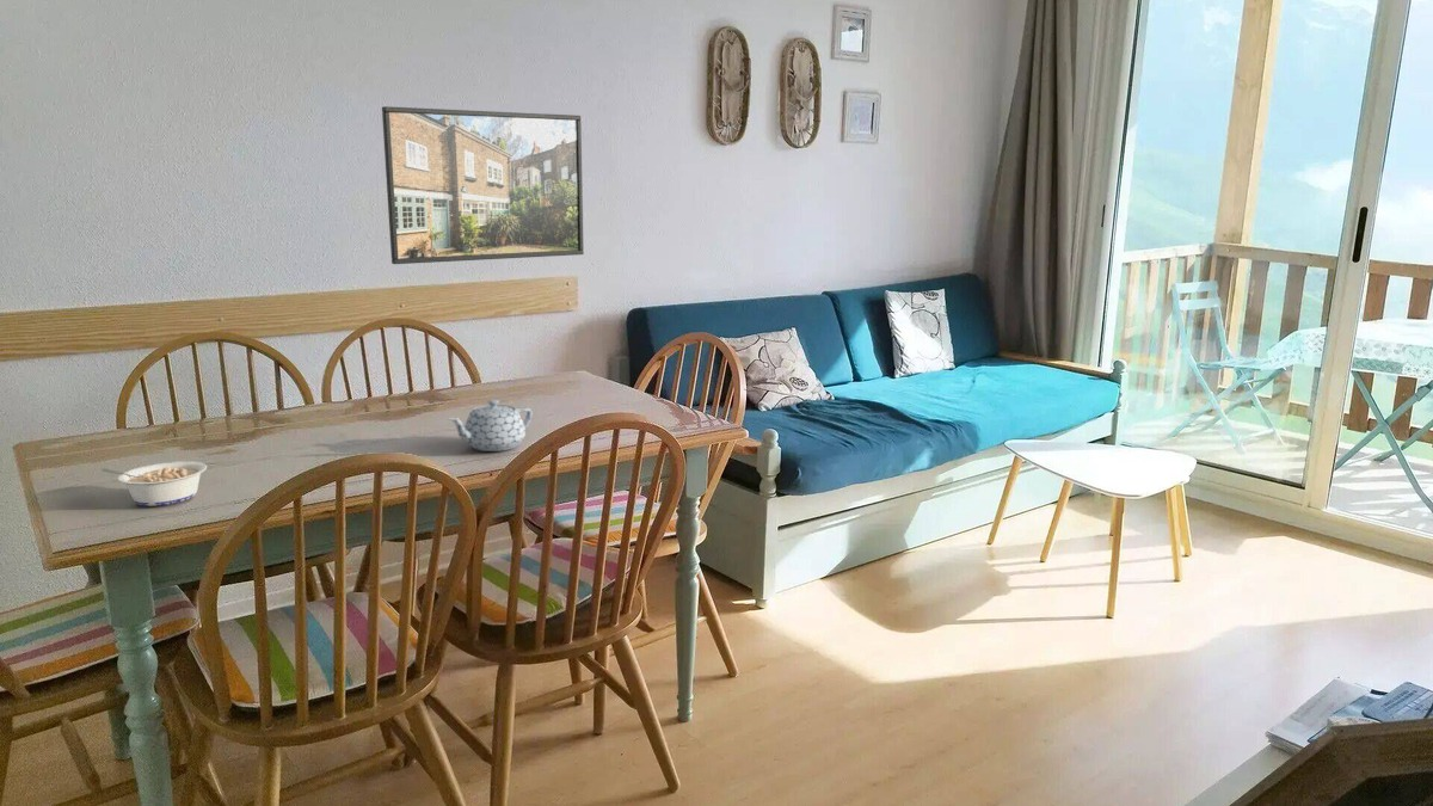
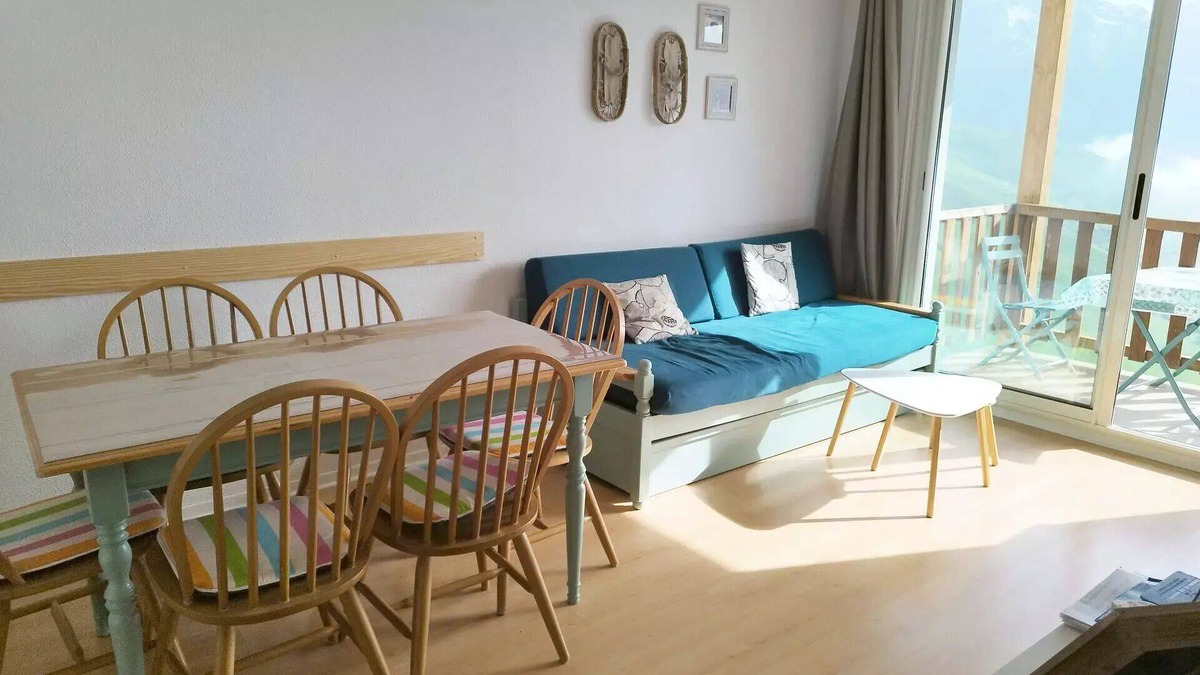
- teapot (491, 424)
- legume (160, 482)
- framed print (490, 186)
